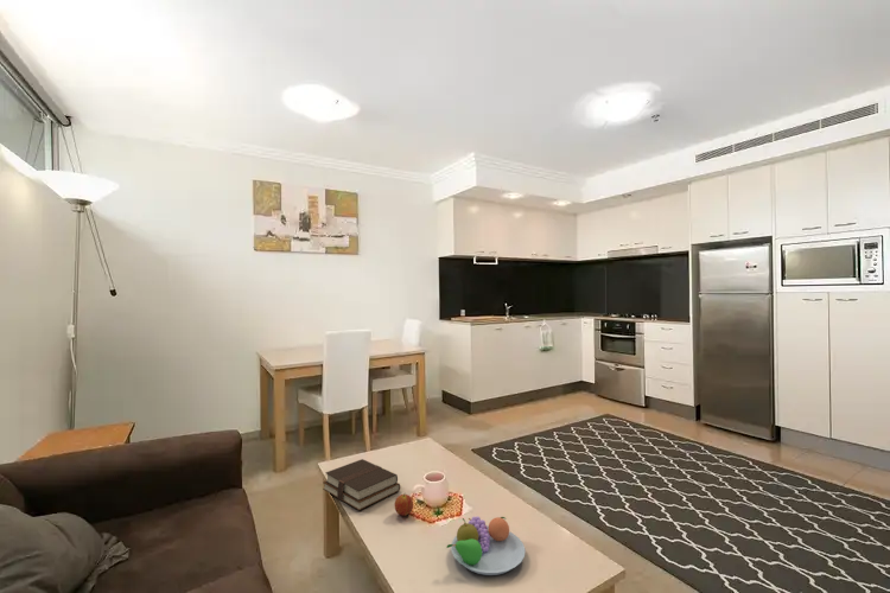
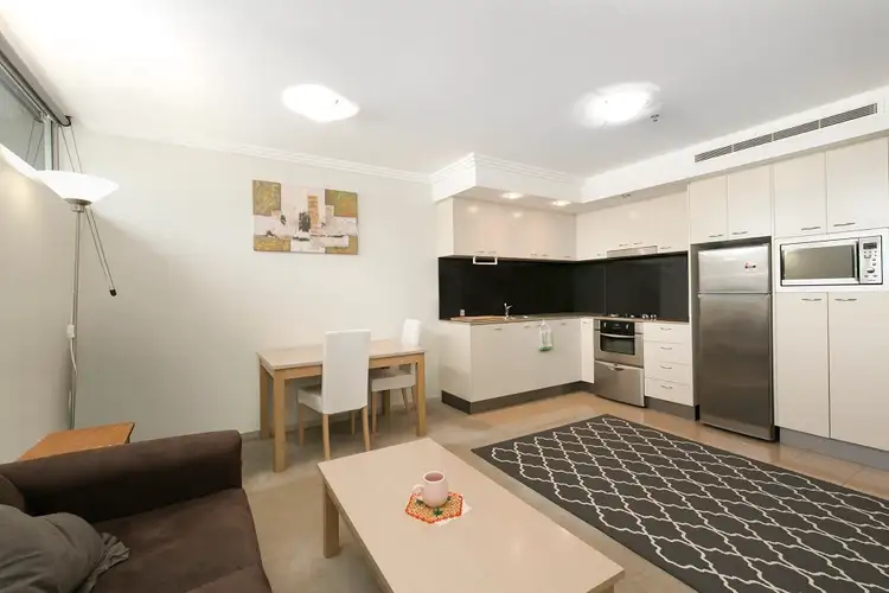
- fruit bowl (484, 540)
- fruit (403, 503)
- bible (361, 482)
